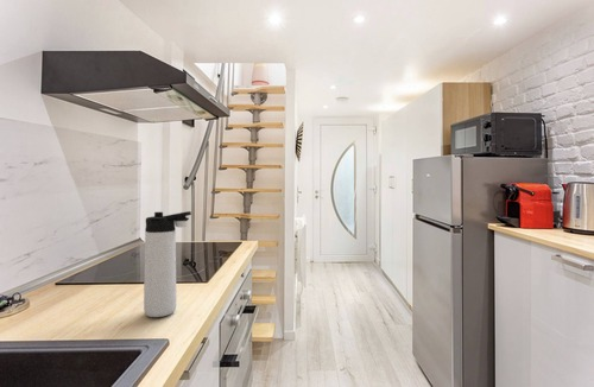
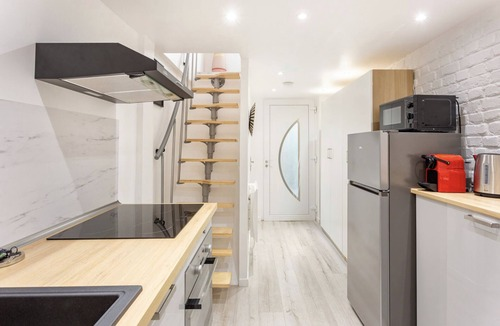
- thermos bottle (168, 261)
